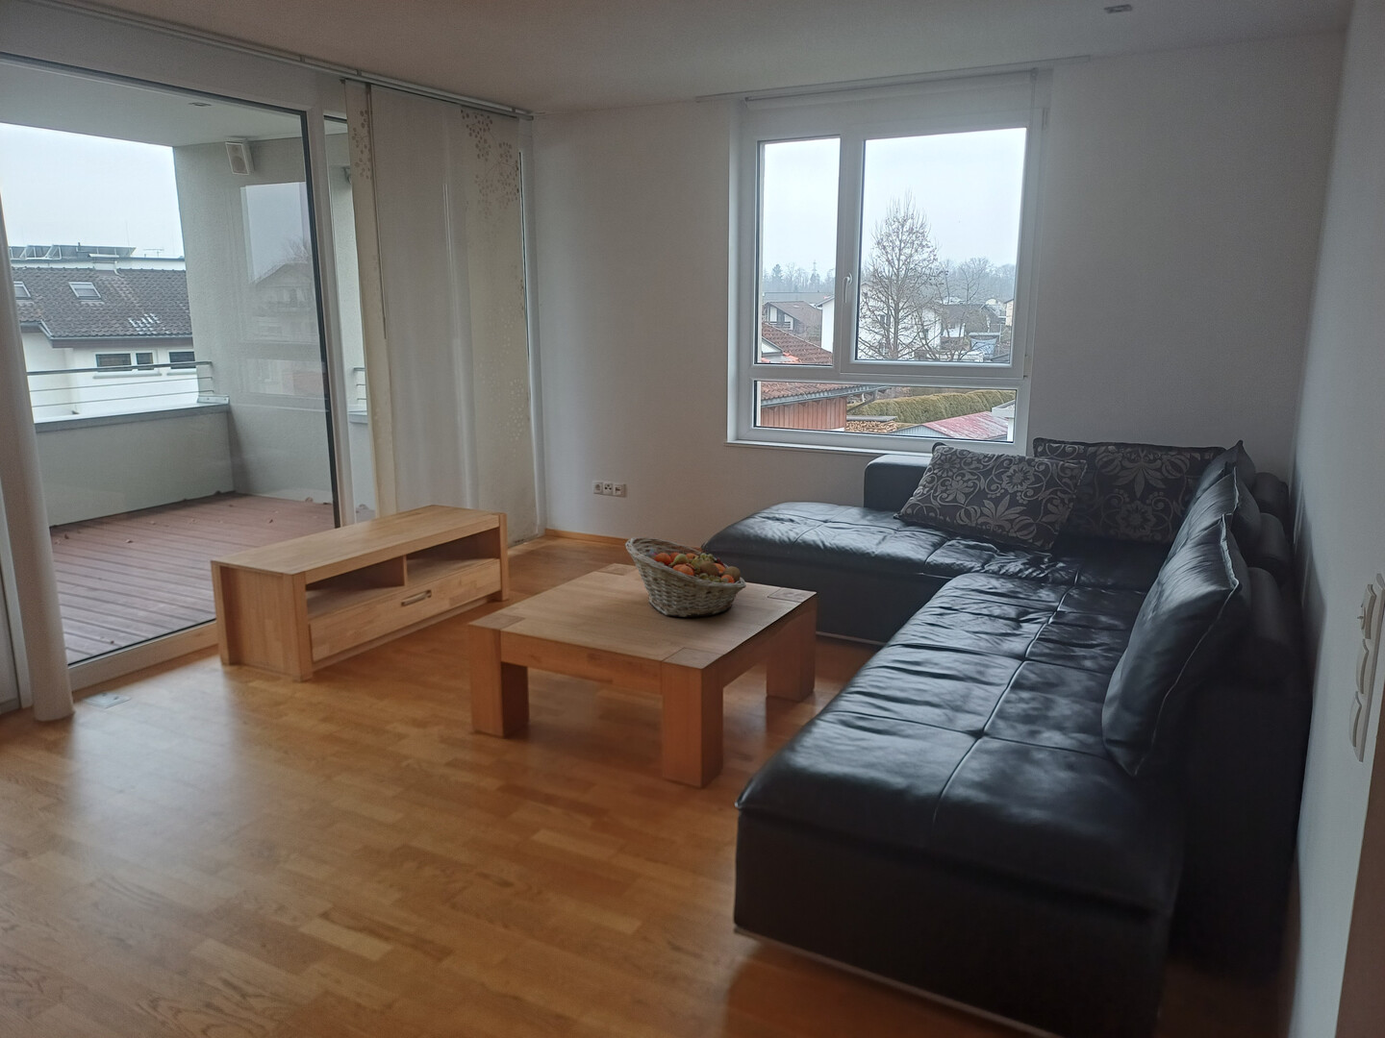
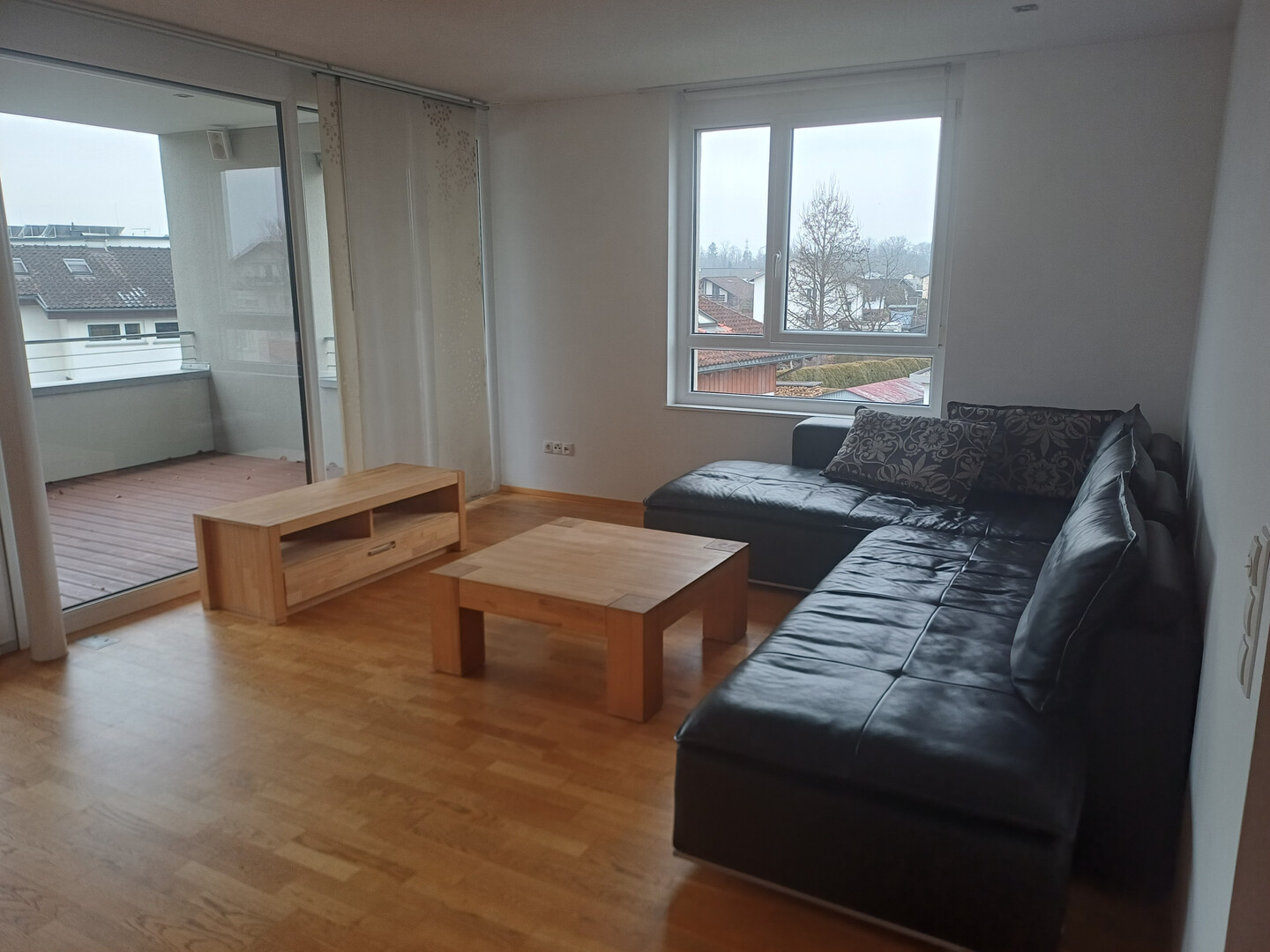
- fruit basket (685, 572)
